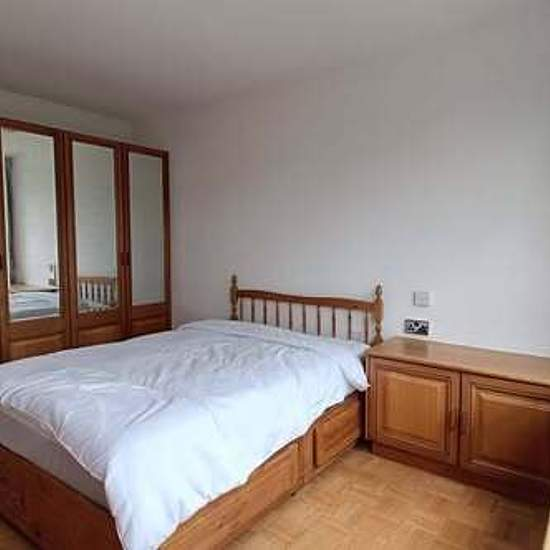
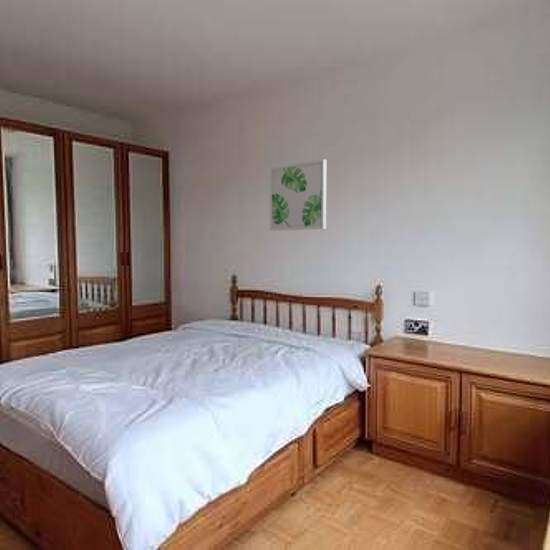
+ wall art (296, 196)
